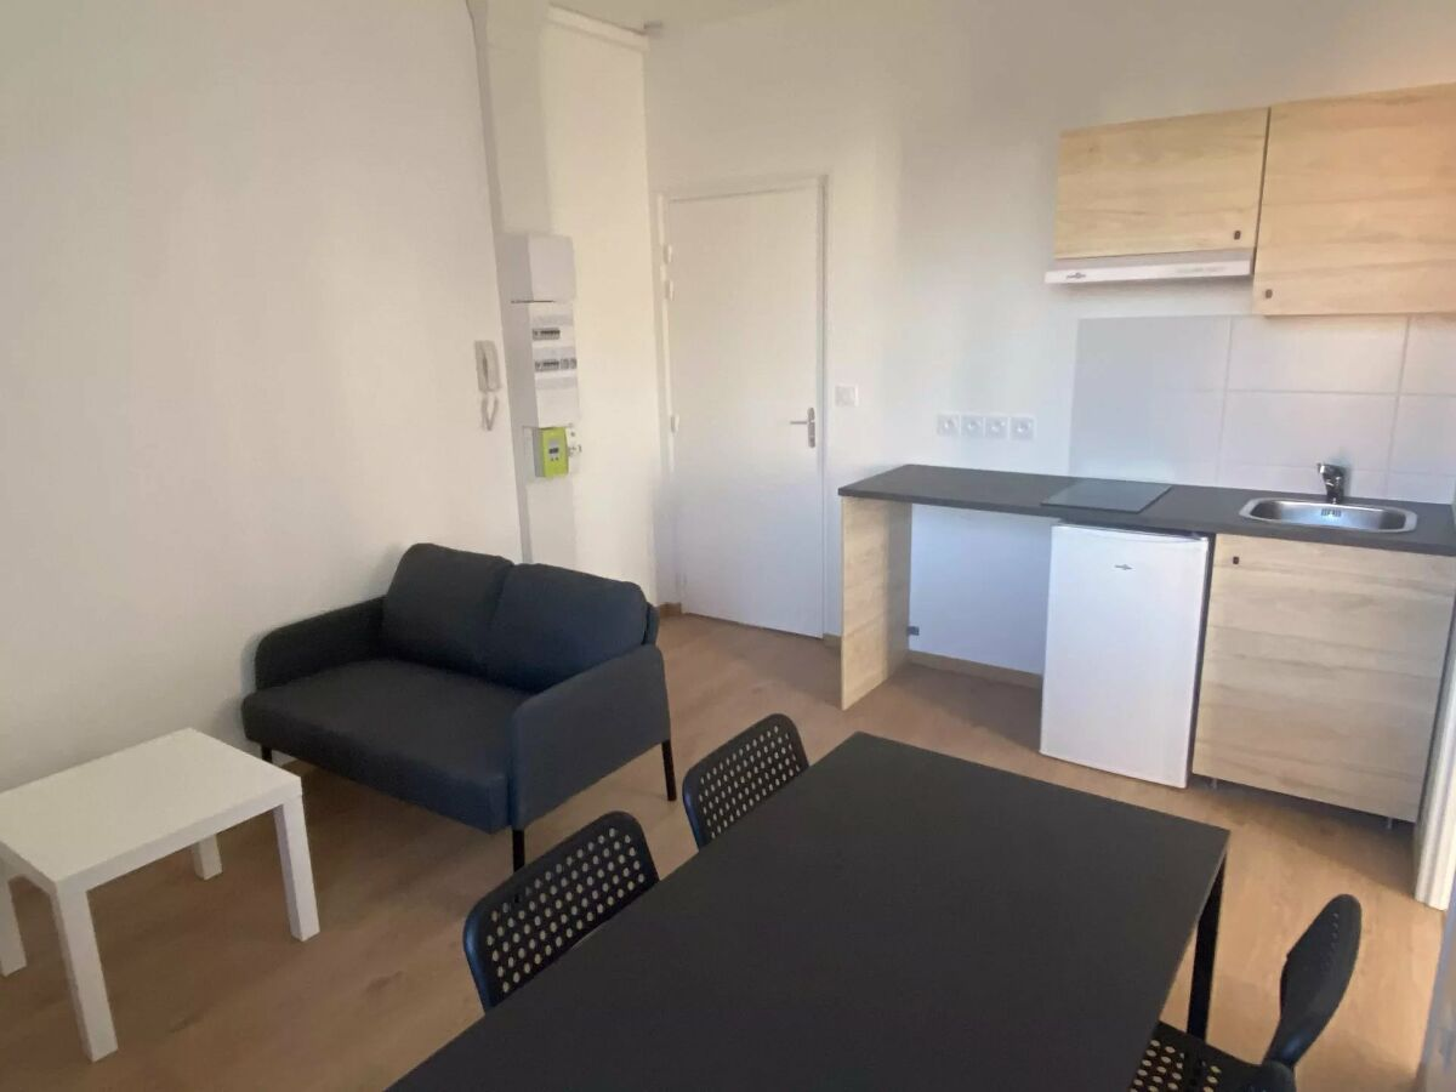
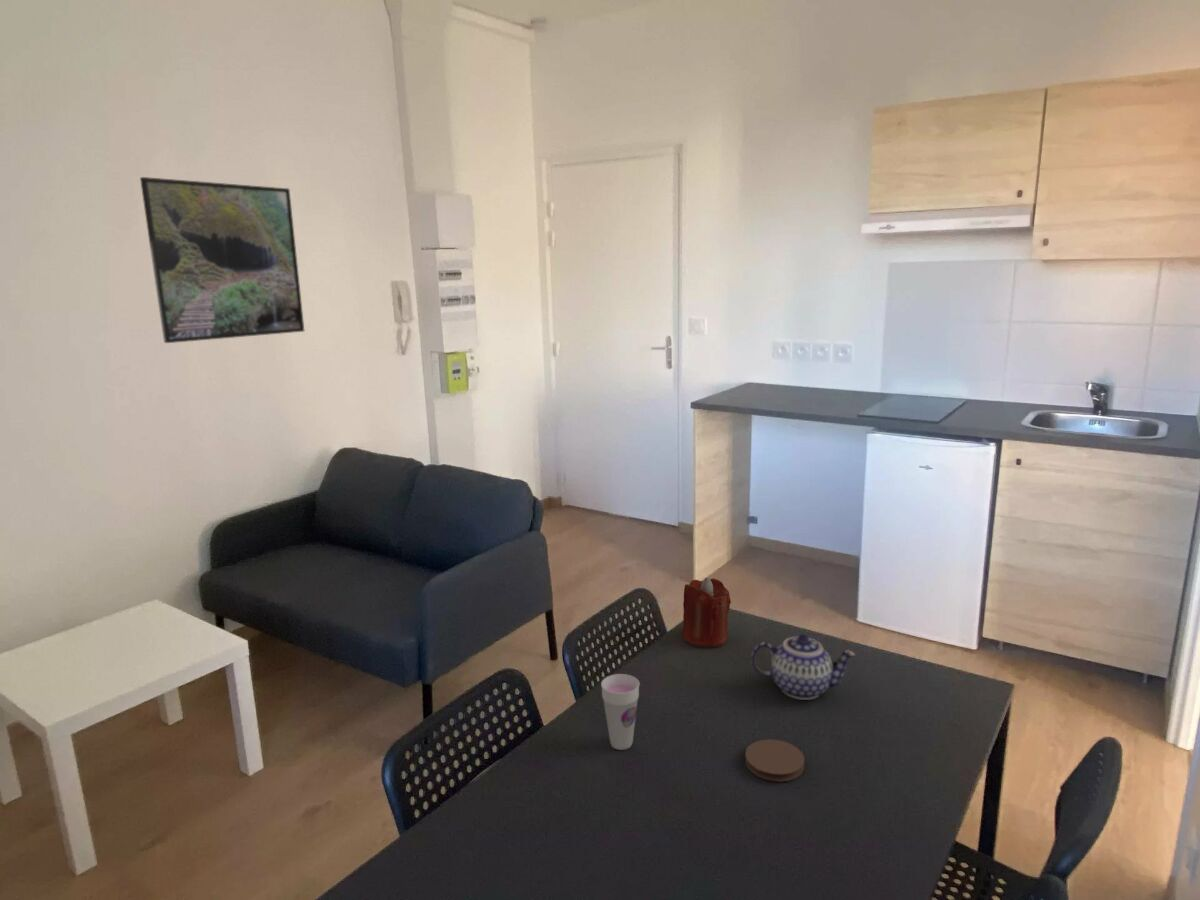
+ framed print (230, 261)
+ cup (620, 713)
+ coaster (774, 759)
+ teapot (802, 662)
+ candle (705, 607)
